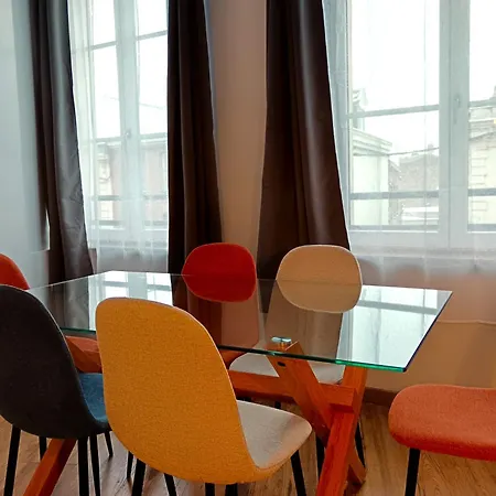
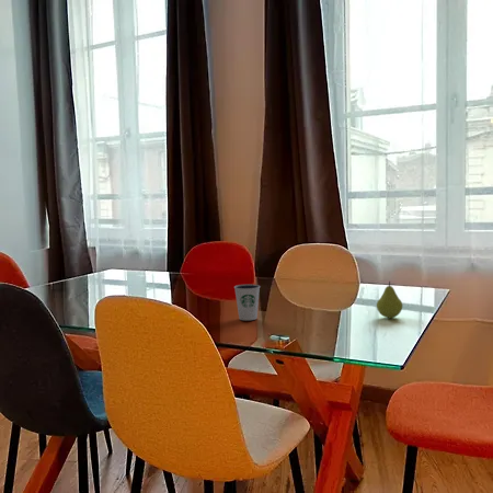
+ fruit (389, 299)
+ dixie cup (248, 302)
